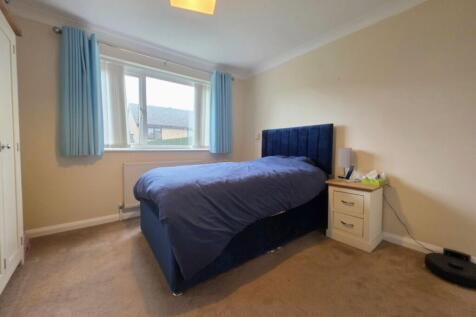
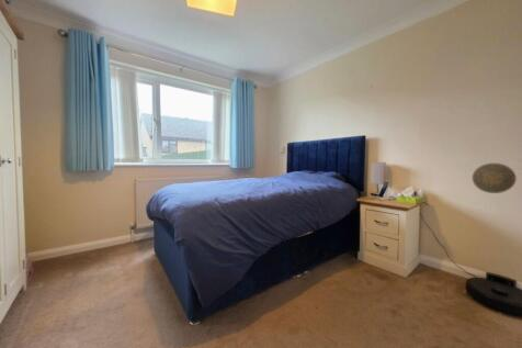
+ decorative plate (492, 178)
